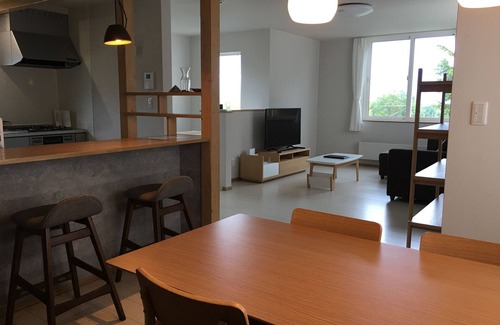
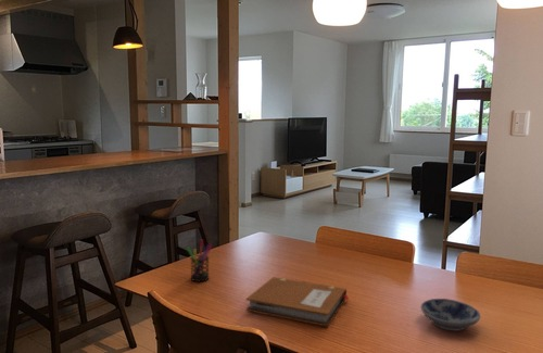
+ bowl (449, 316)
+ pen holder (198, 260)
+ notebook (300, 299)
